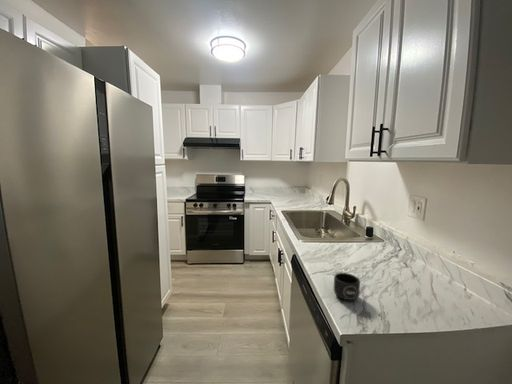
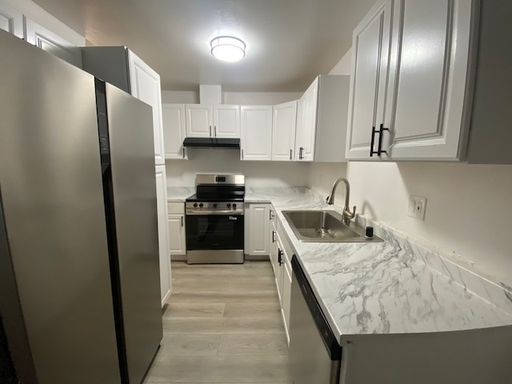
- mug (345, 285)
